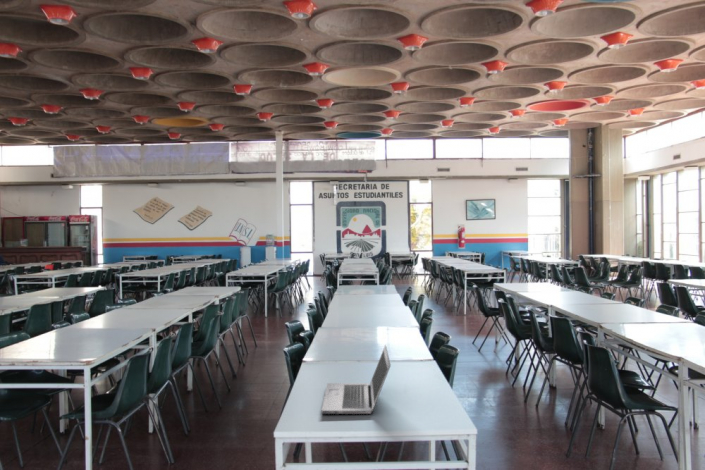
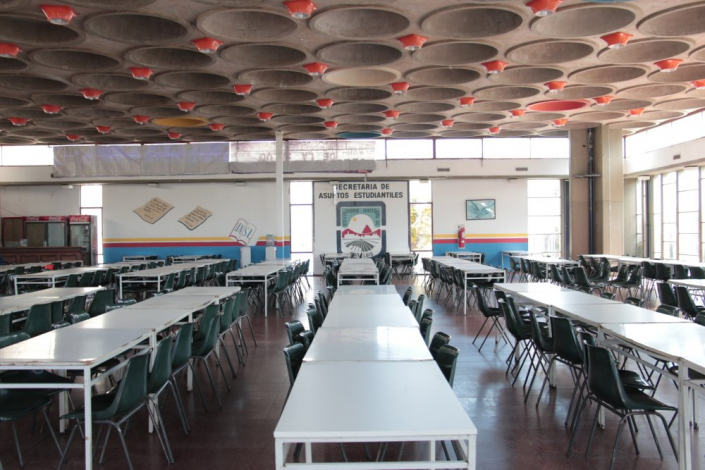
- laptop (356, 383)
